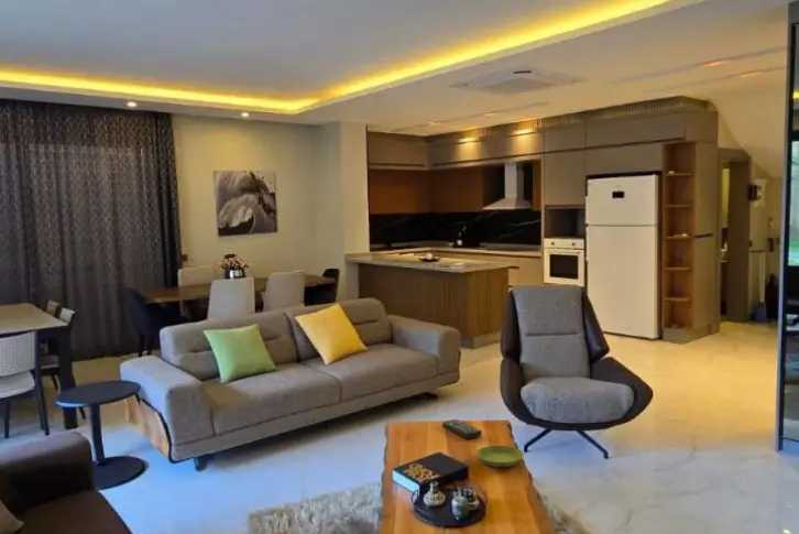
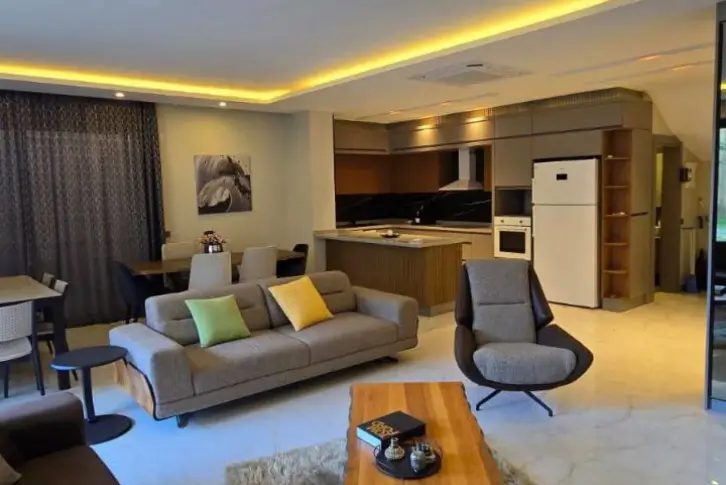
- remote control (461, 427)
- saucer (500, 456)
